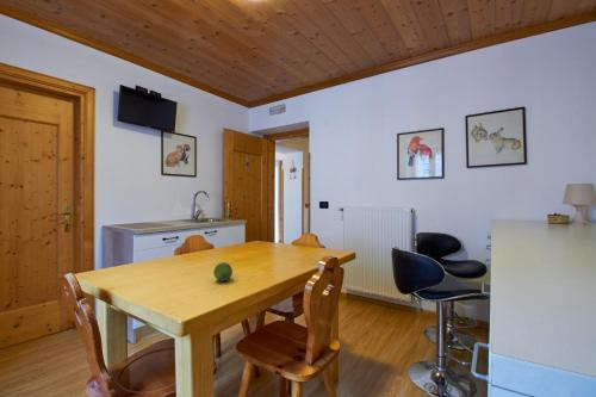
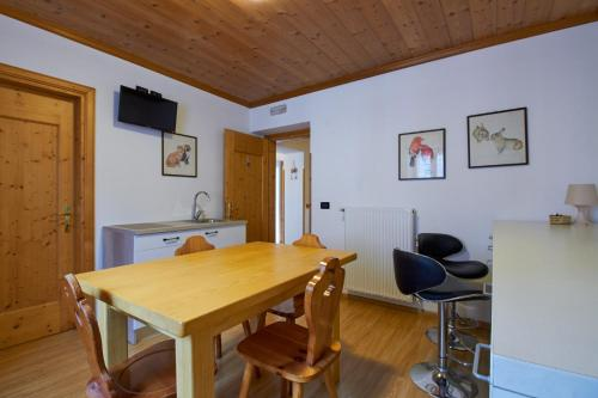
- fruit (223, 271)
